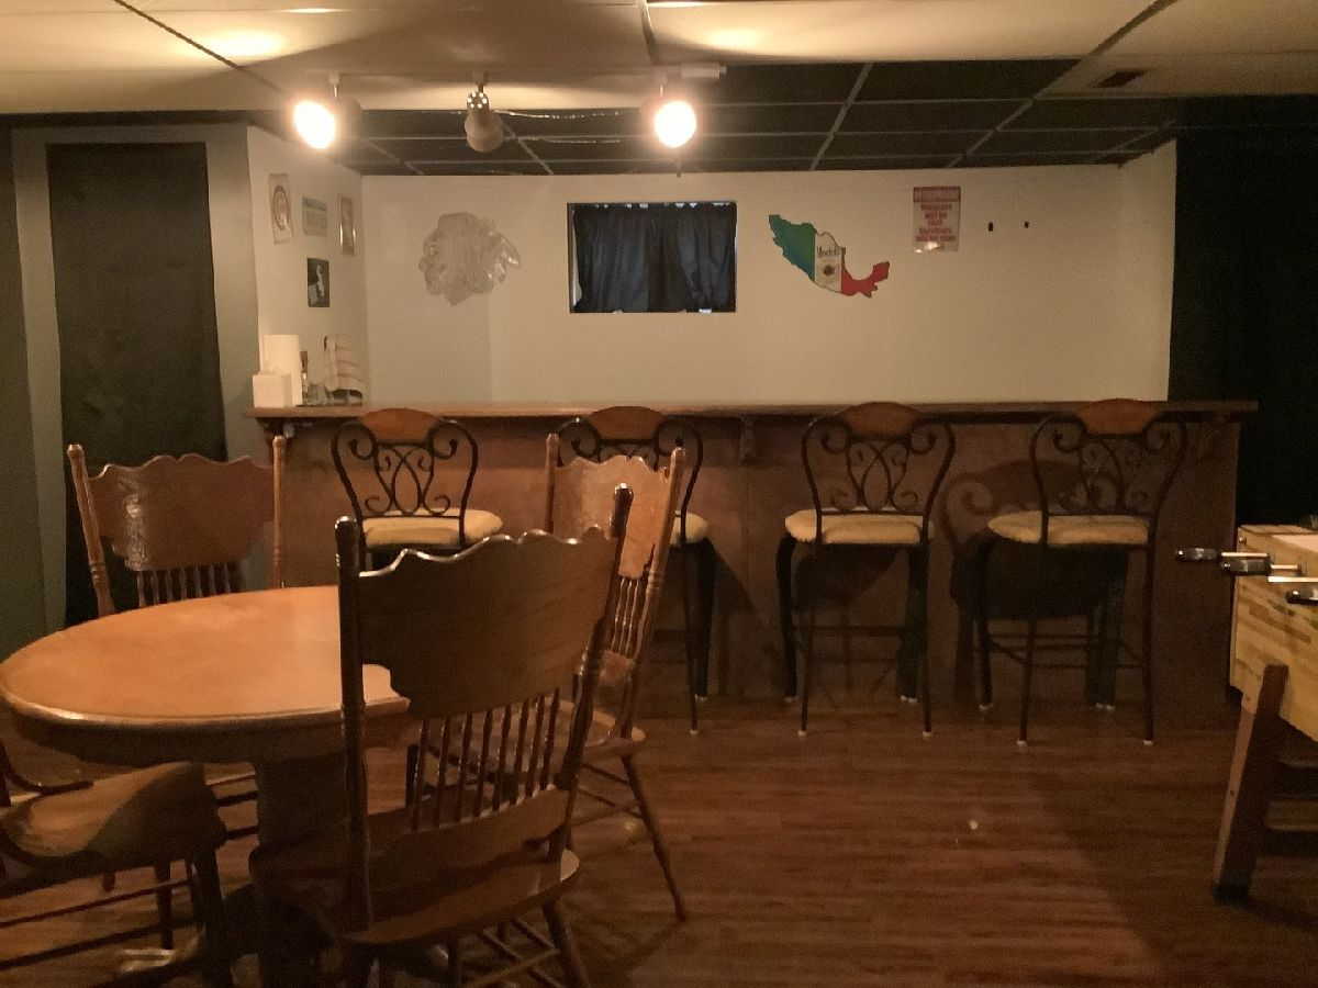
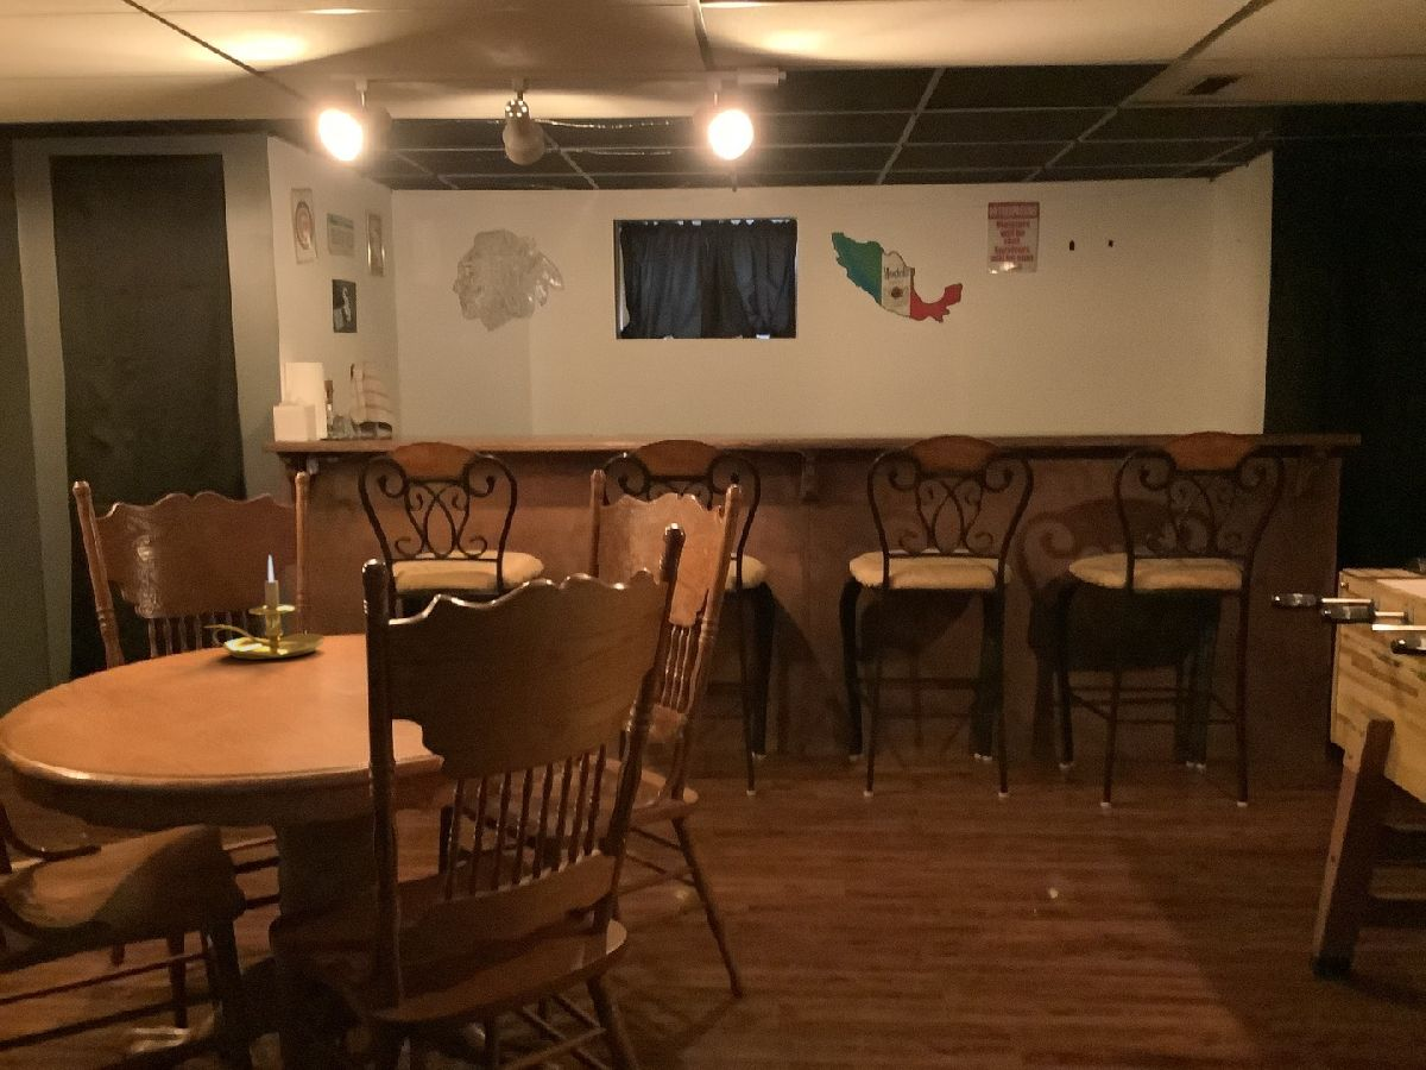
+ candle holder (264, 605)
